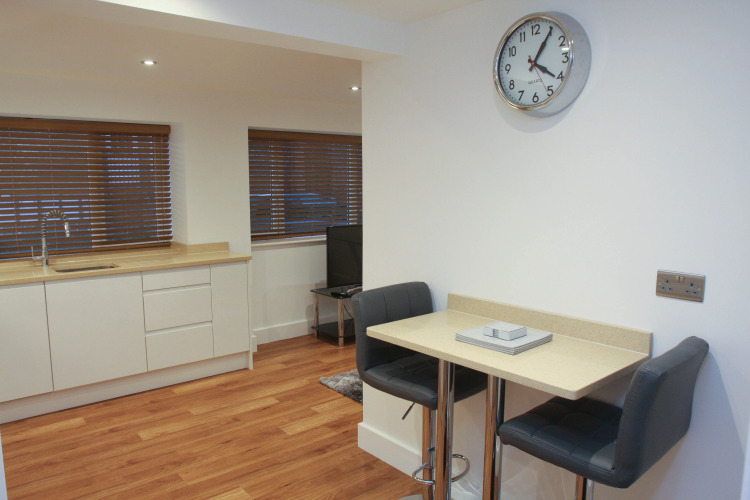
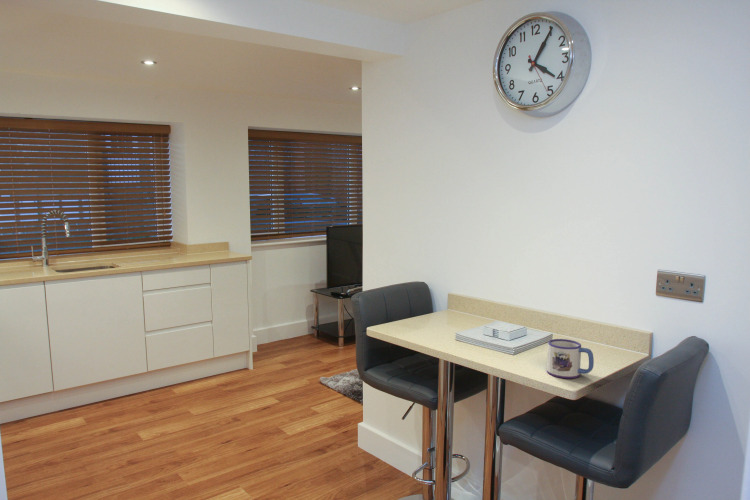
+ mug (570, 359)
